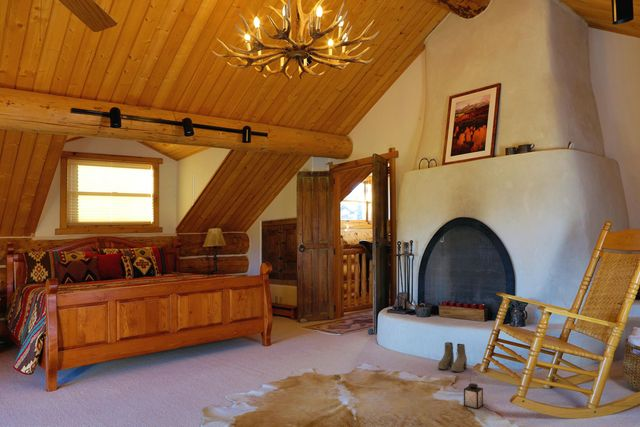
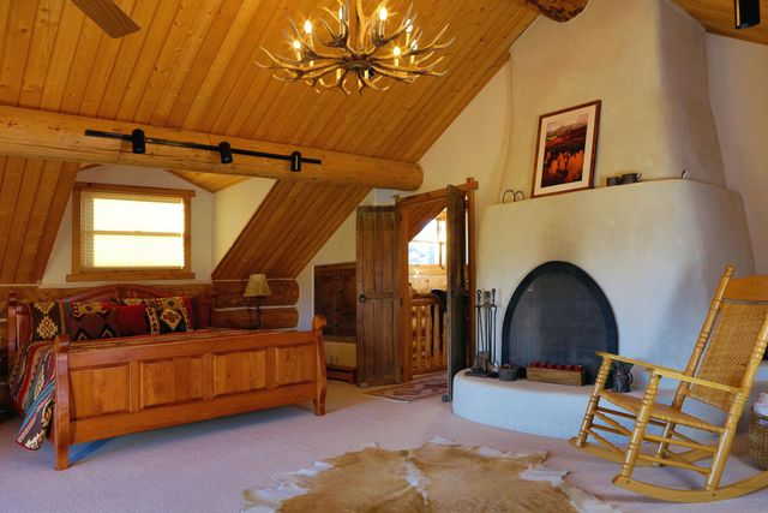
- boots (452, 356)
- lantern (473, 387)
